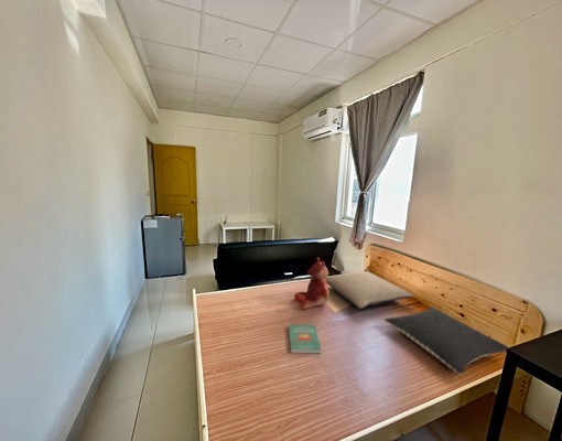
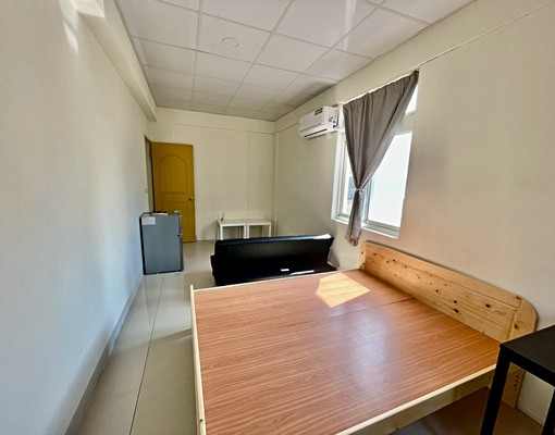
- pillow (364, 287)
- book (303, 337)
- teddy bear (312, 281)
- pillow (442, 333)
